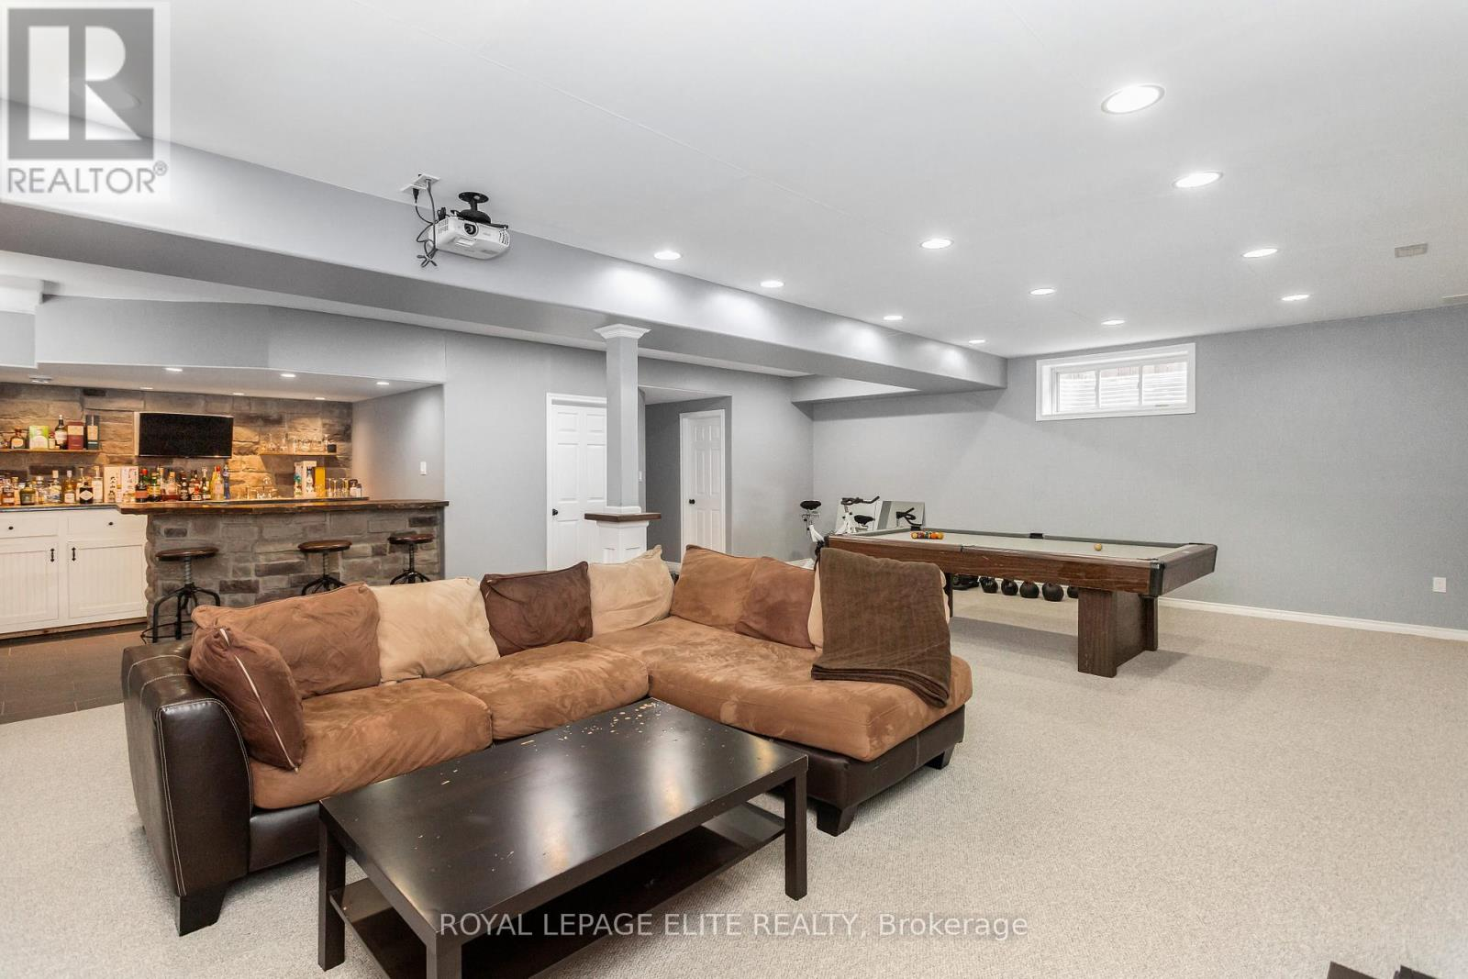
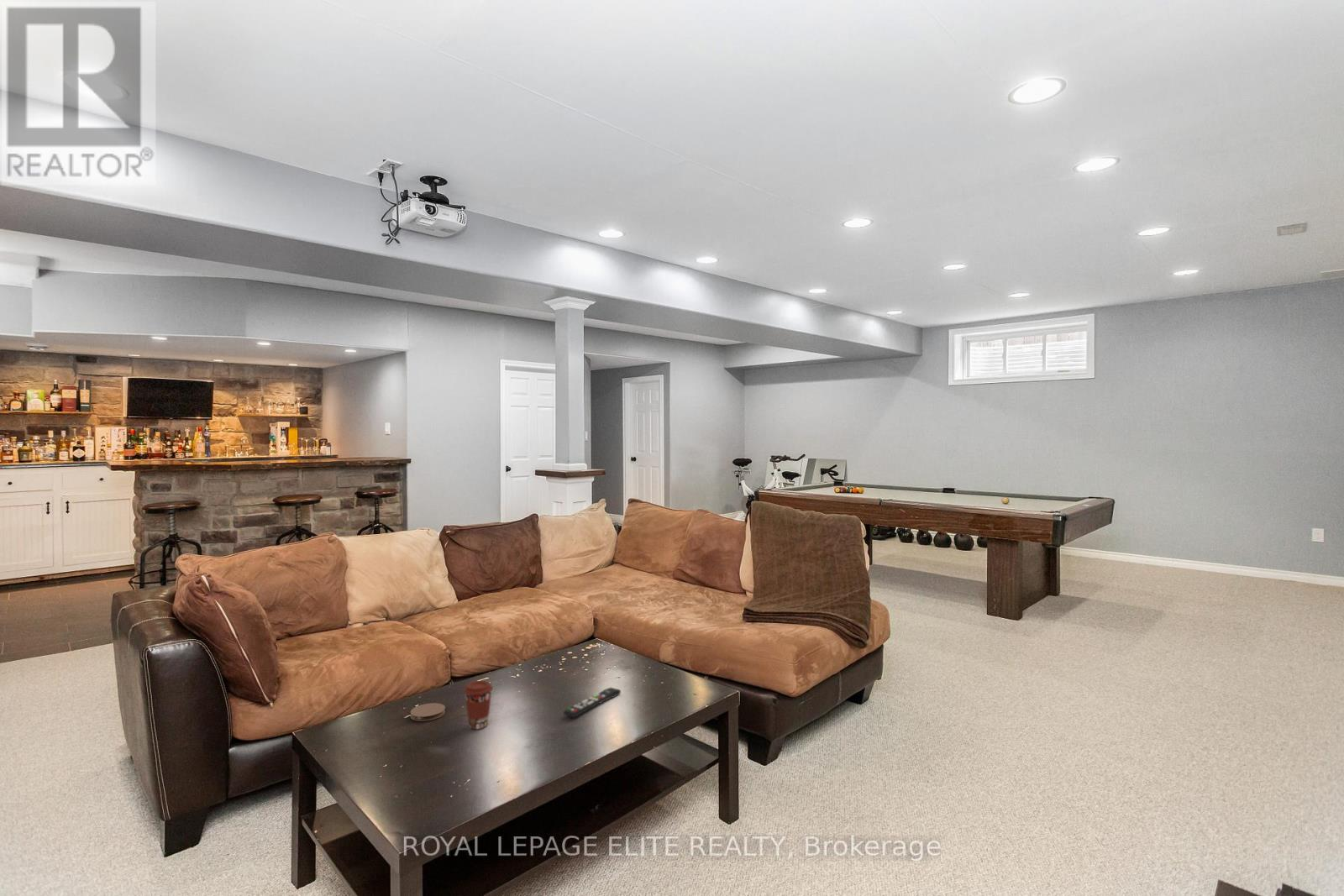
+ coaster (428, 711)
+ remote control (593, 701)
+ coffee cup (478, 705)
